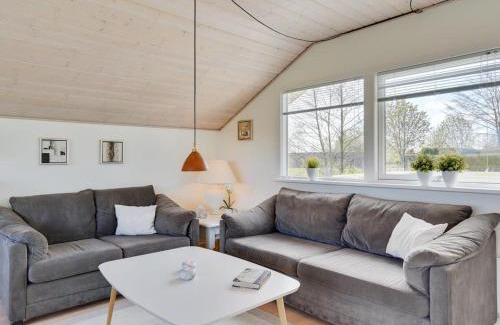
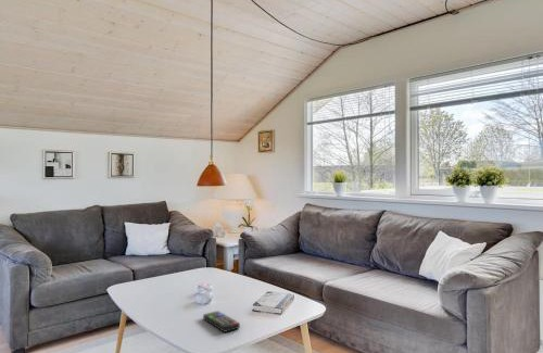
+ remote control (220, 320)
